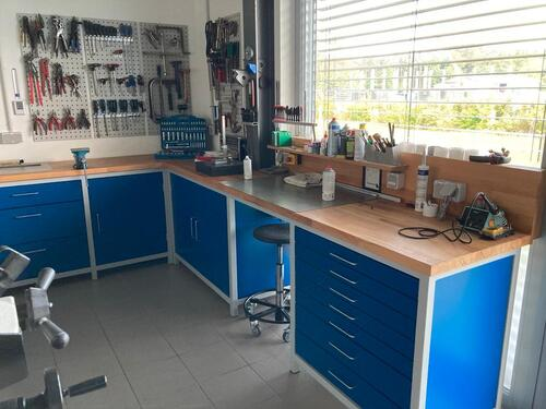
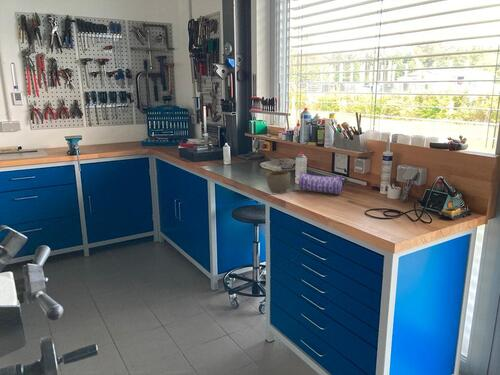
+ pencil case (320, 182)
+ cup (279, 180)
